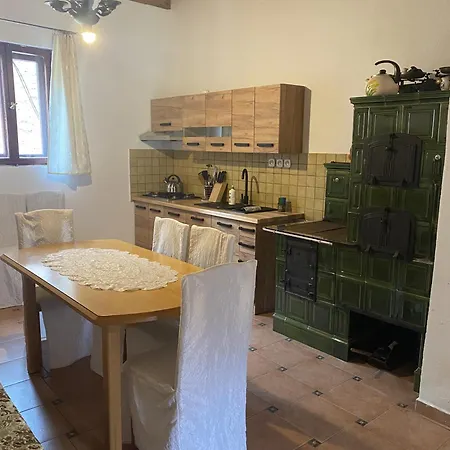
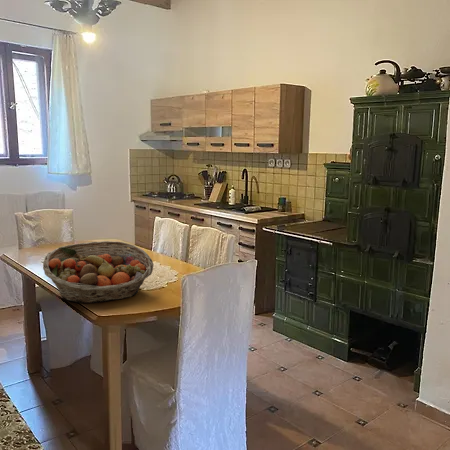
+ fruit basket (99, 270)
